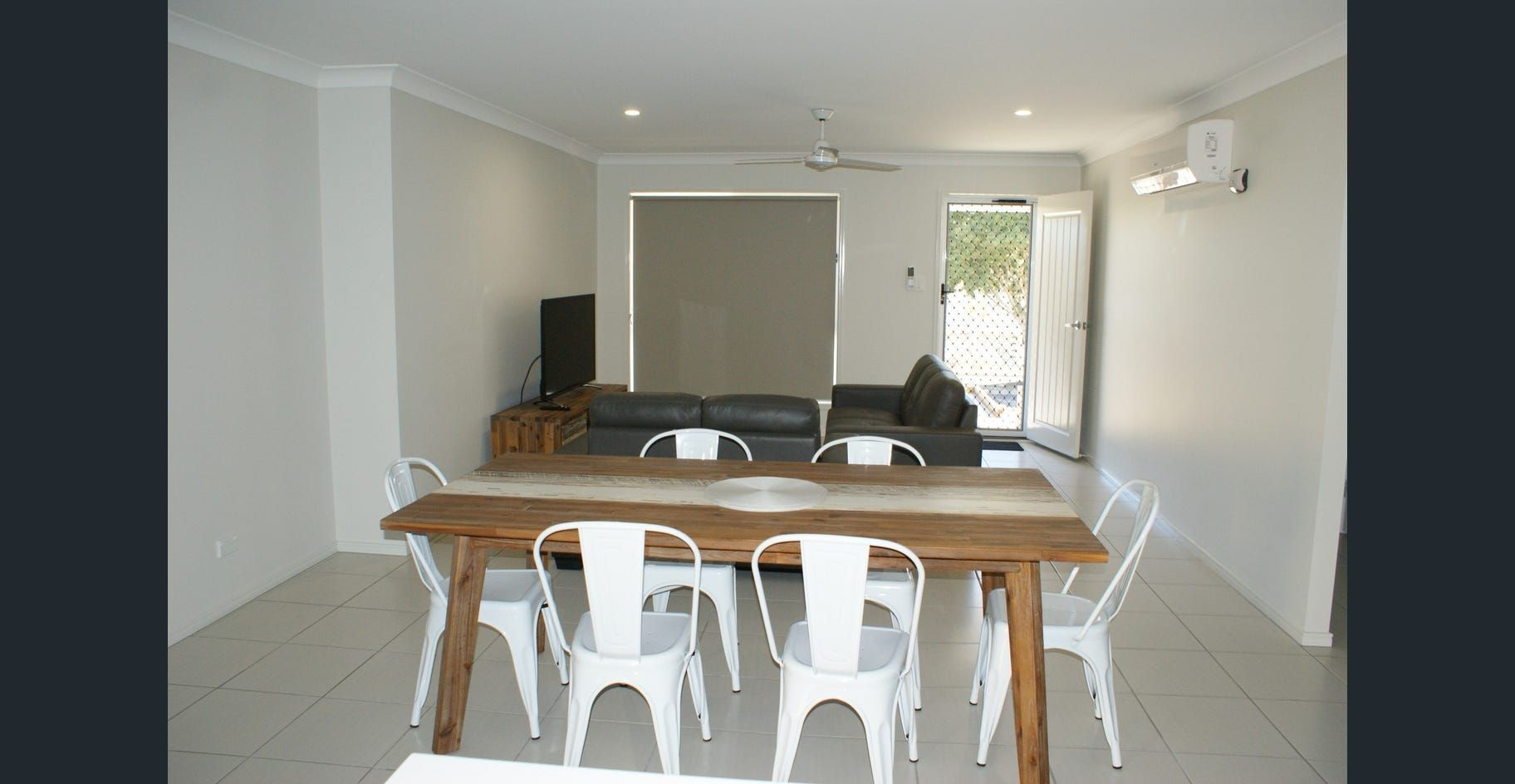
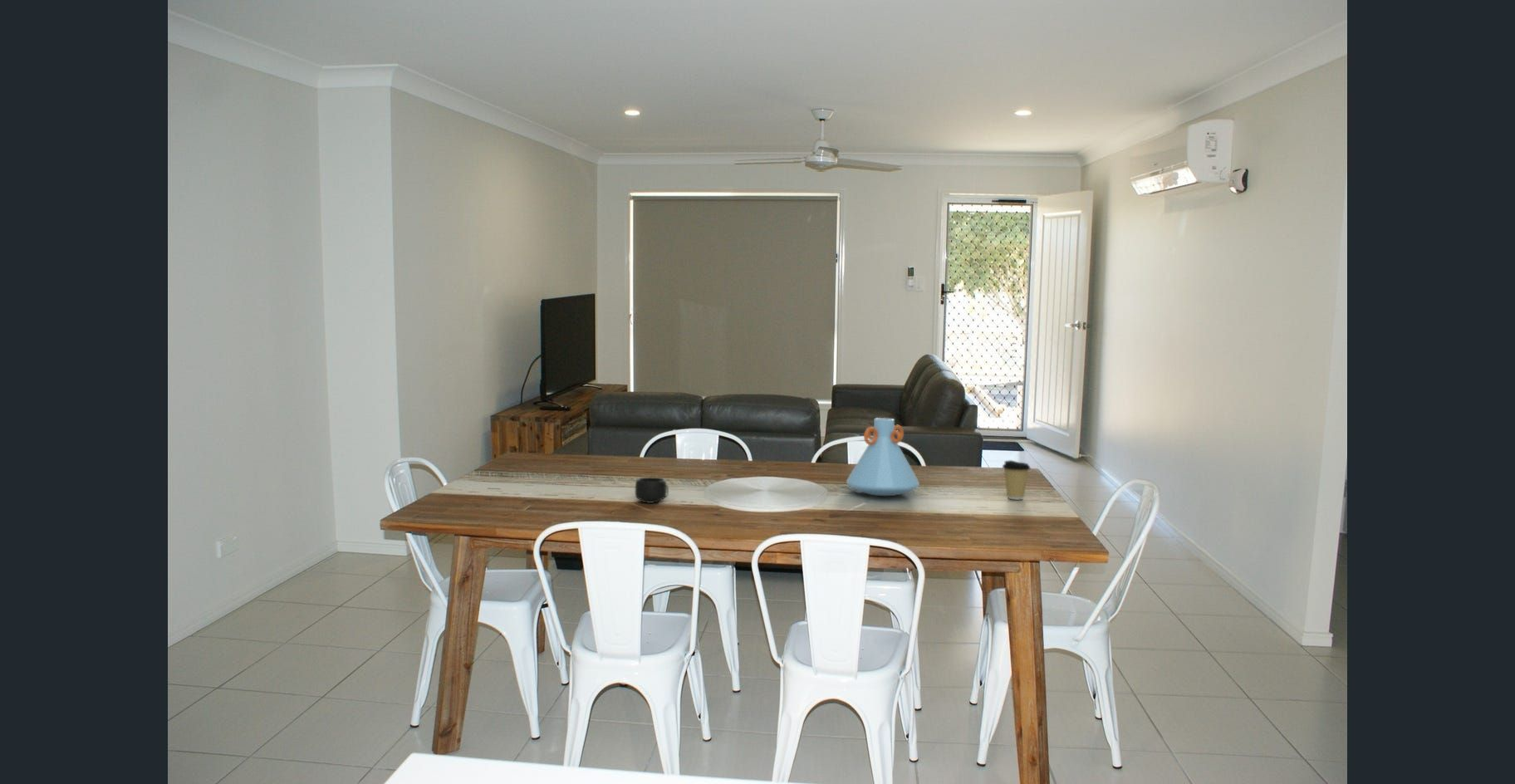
+ coffee cup (1016, 480)
+ mug (653, 490)
+ vase (883, 456)
